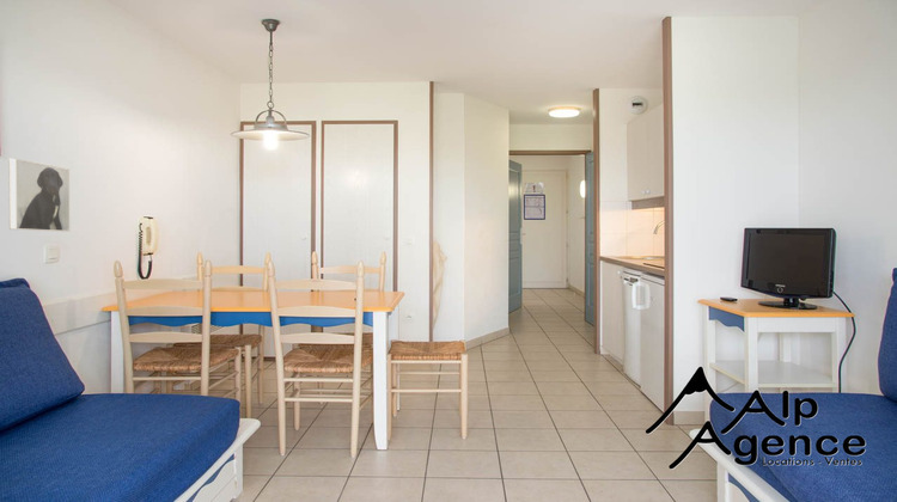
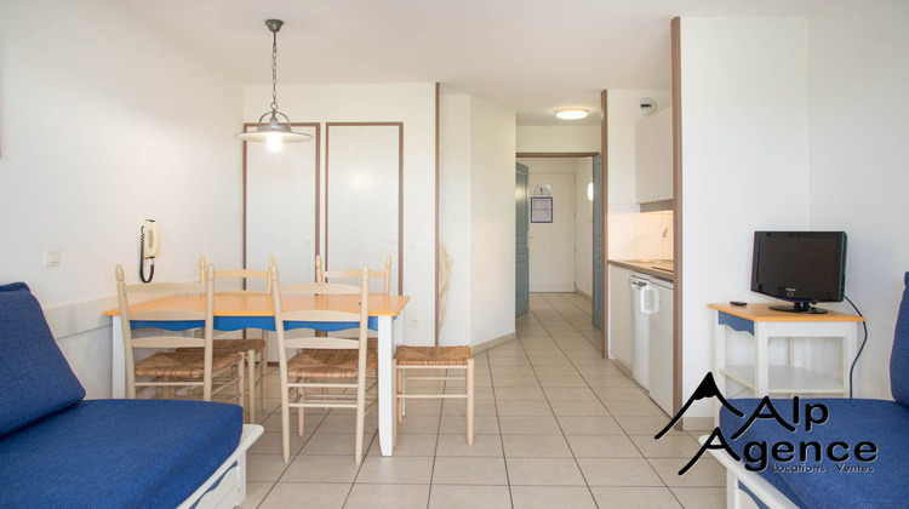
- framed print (41, 197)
